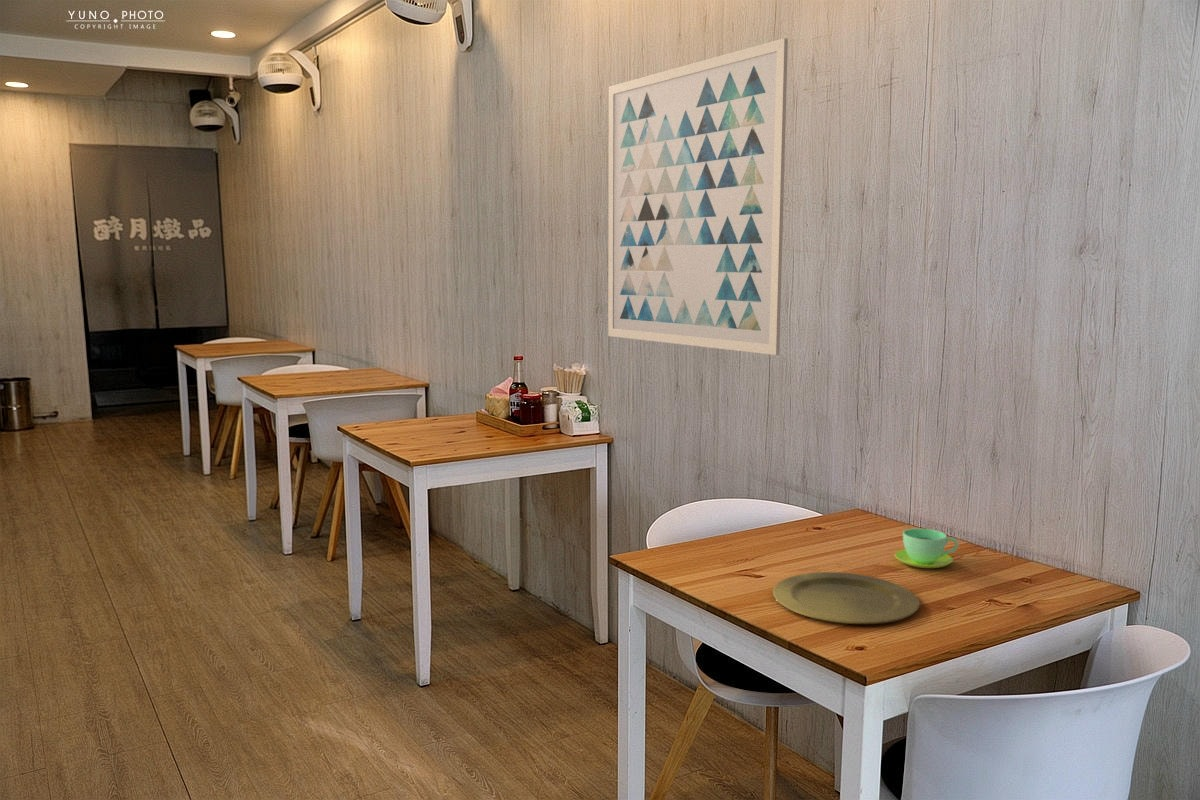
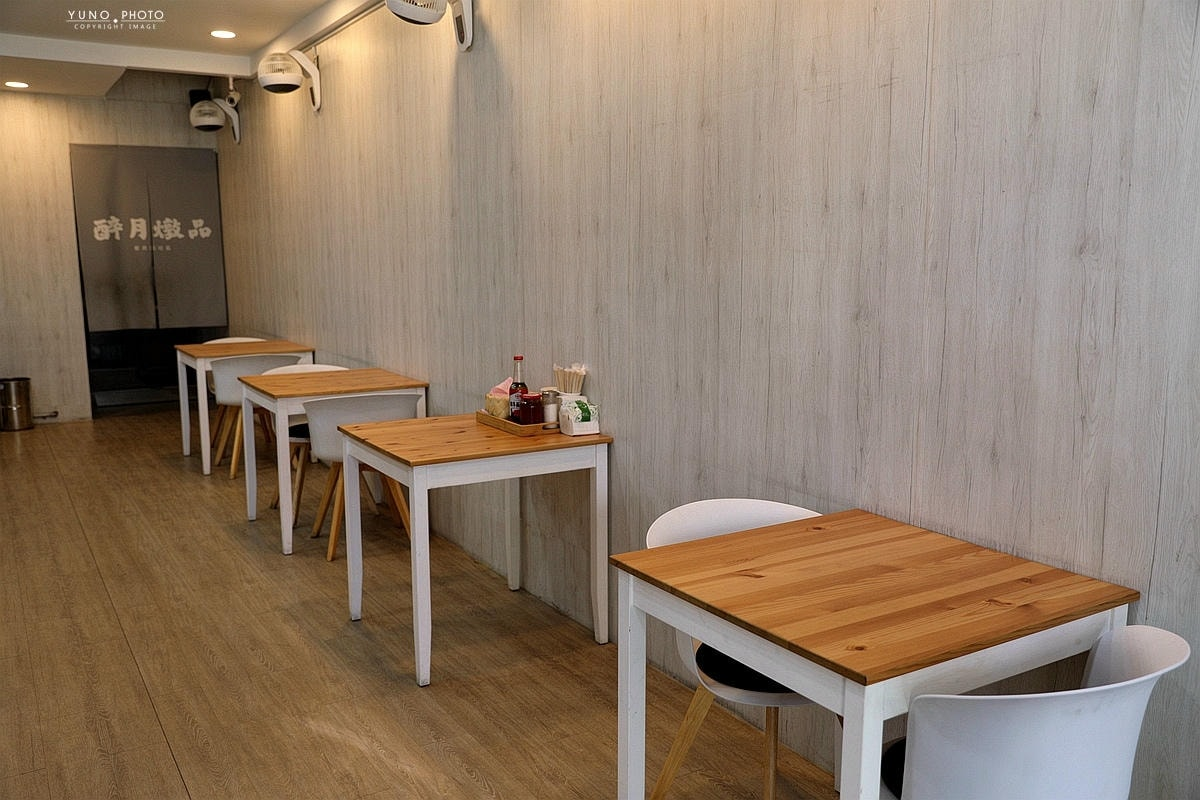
- wall art (685, 207)
- plate (844, 597)
- cup (925, 548)
